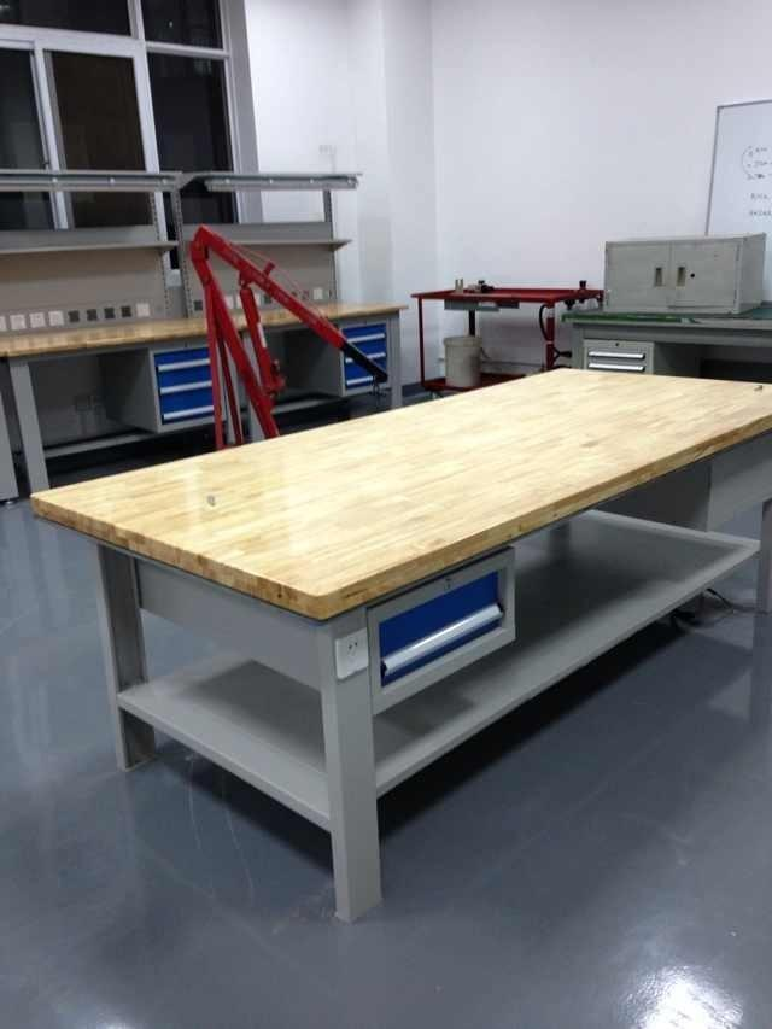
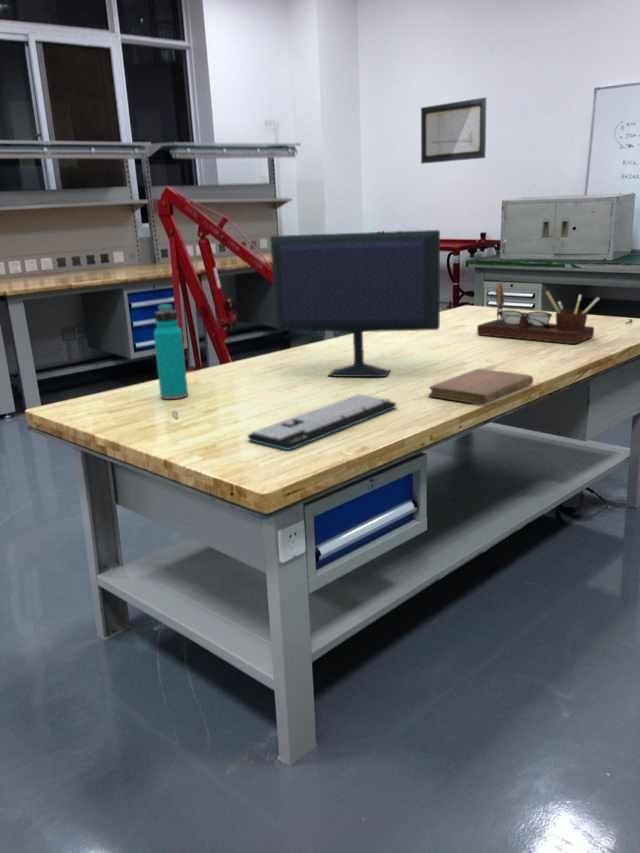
+ notebook (481, 385)
+ keyboard (326, 418)
+ desk organizer (538, 311)
+ computer monitor (355, 305)
+ wall art (452, 132)
+ water bottle (169, 350)
